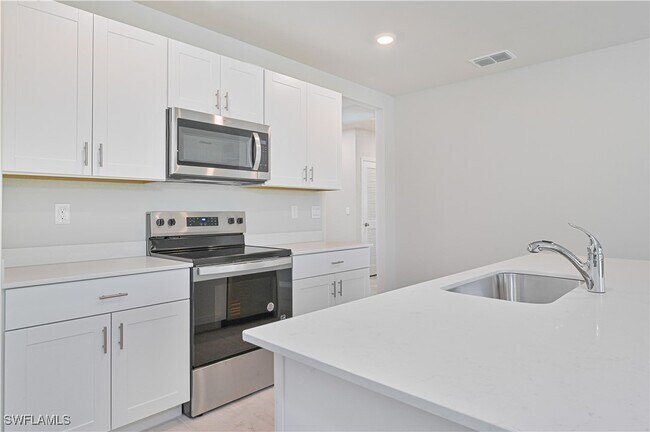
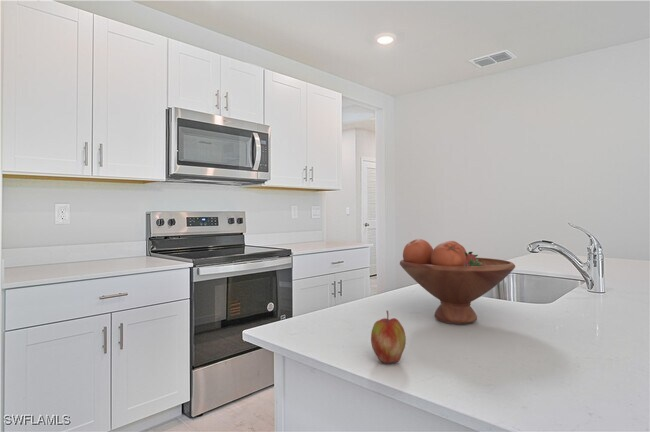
+ apple (388, 336)
+ fruit bowl (455, 279)
